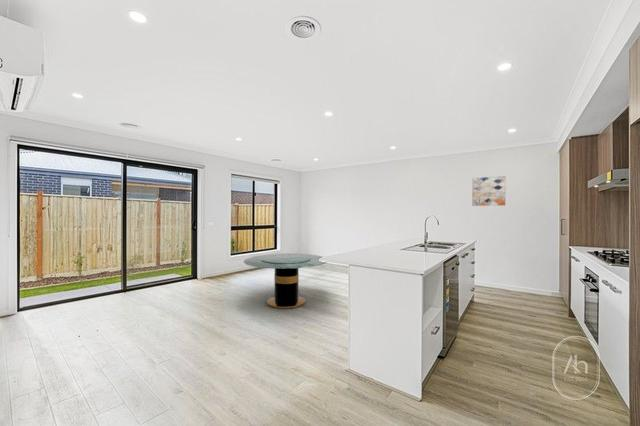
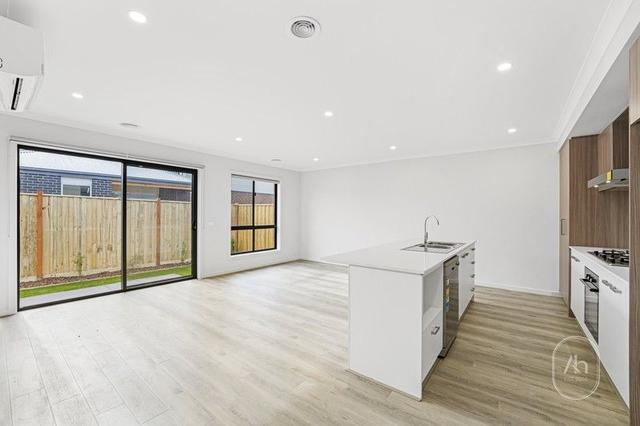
- dining table (286, 280)
- wall art (488, 191)
